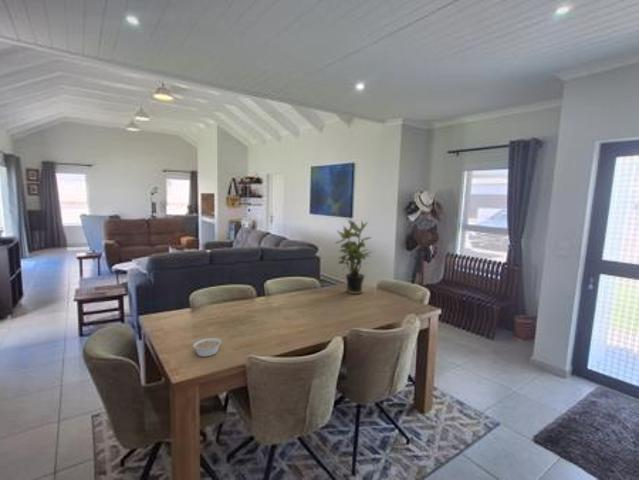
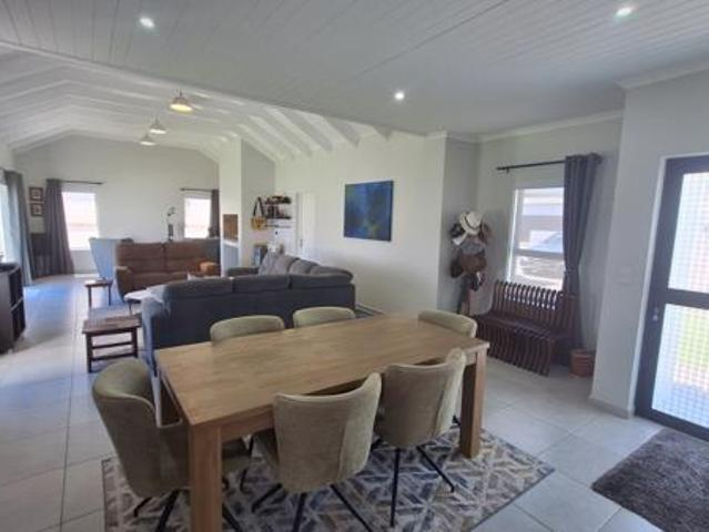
- potted plant (352, 256)
- legume (208, 346)
